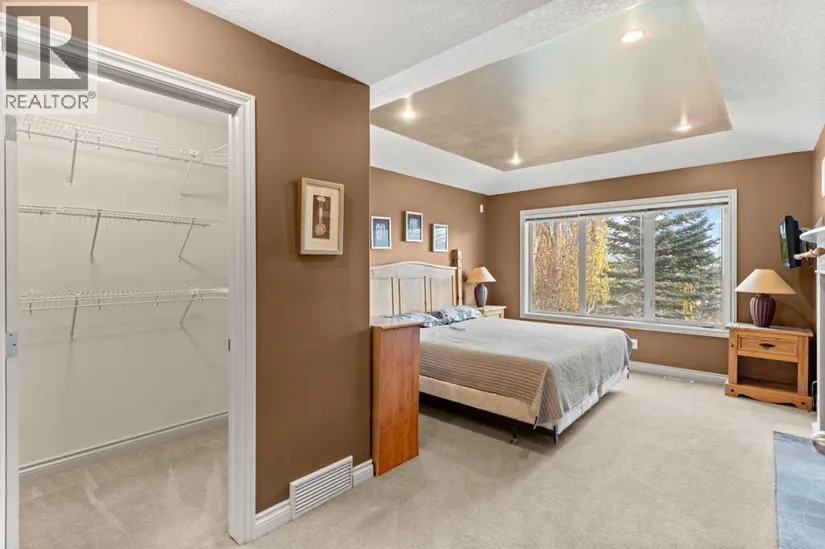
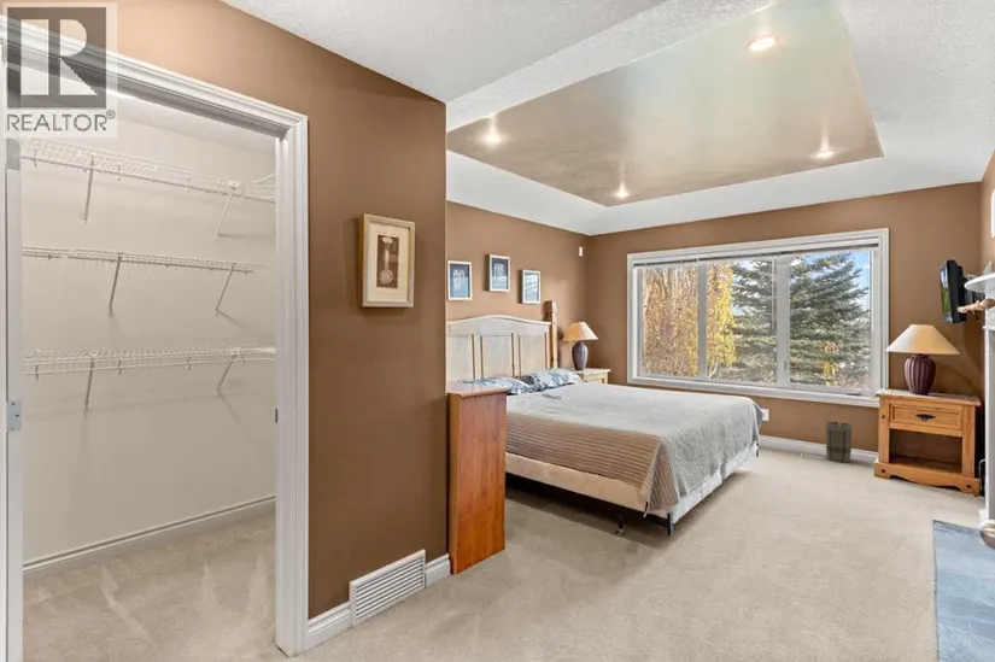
+ basket (838, 441)
